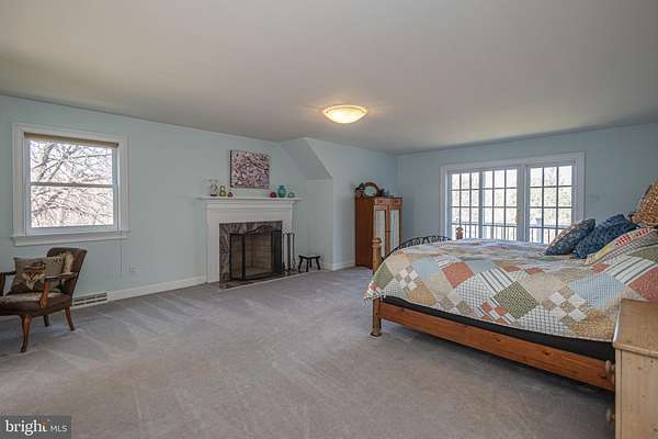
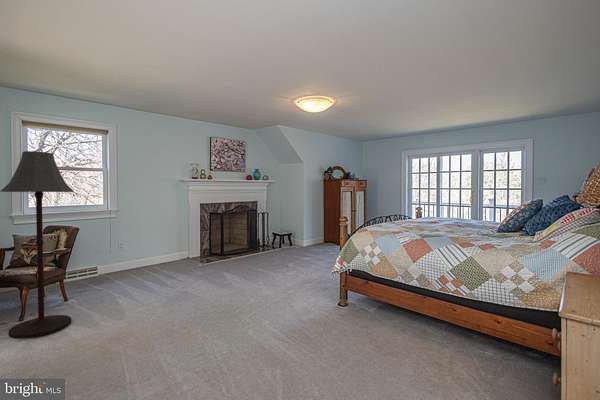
+ floor lamp (39, 240)
